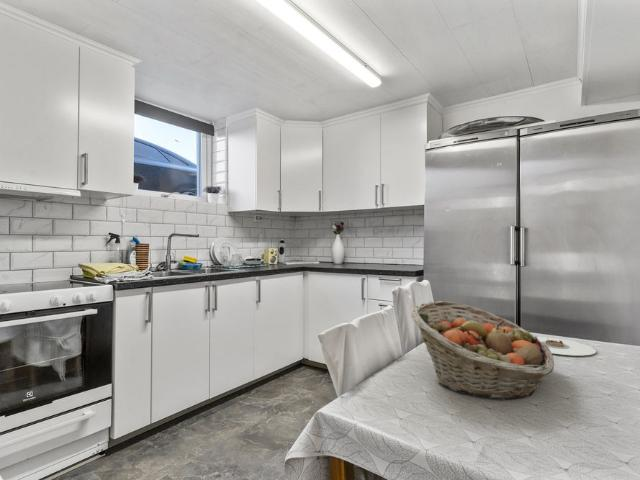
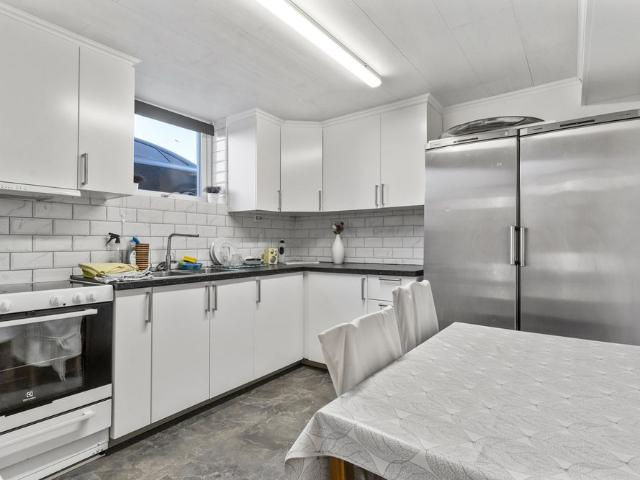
- plate (554, 342)
- fruit basket (479, 343)
